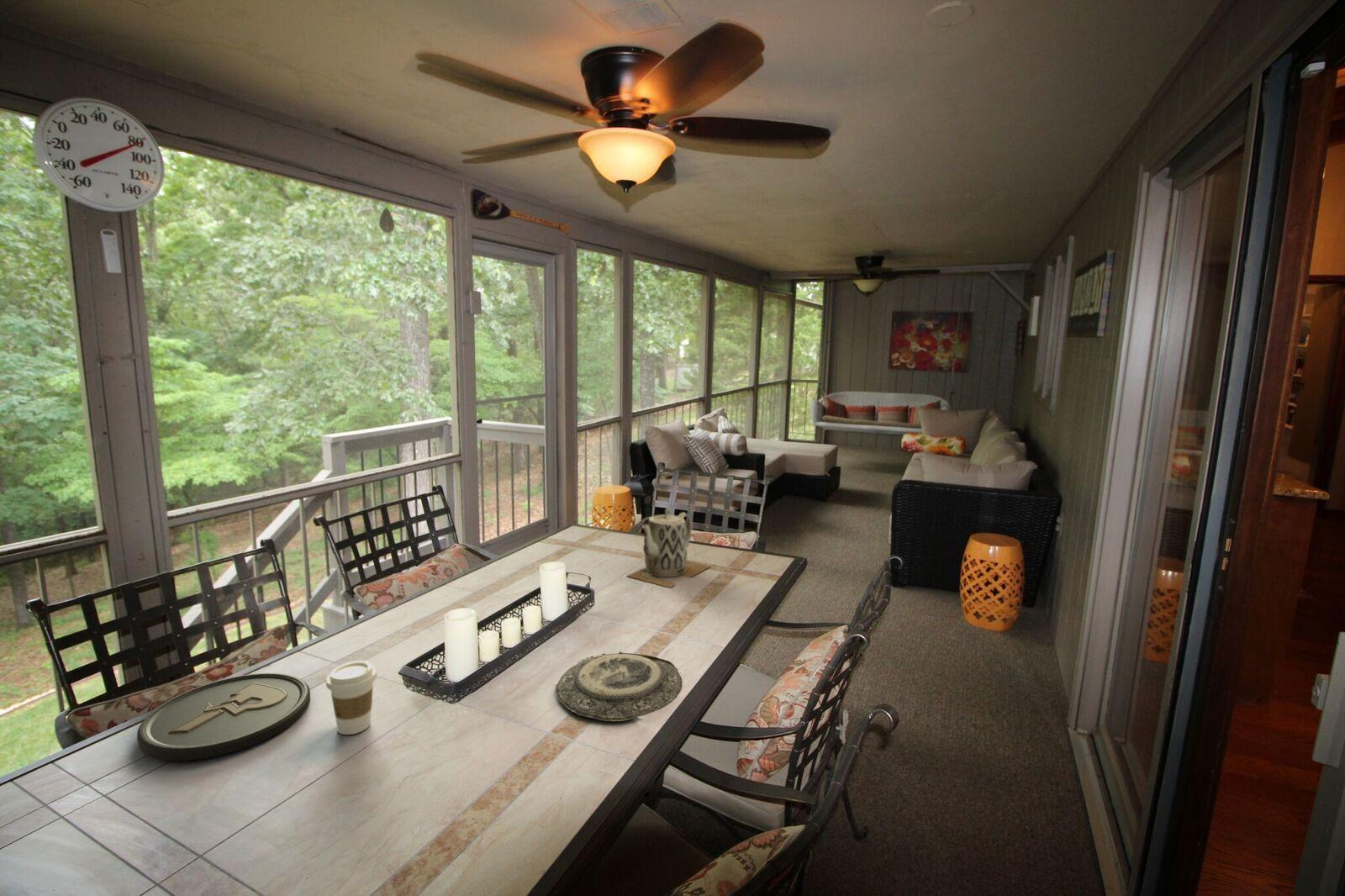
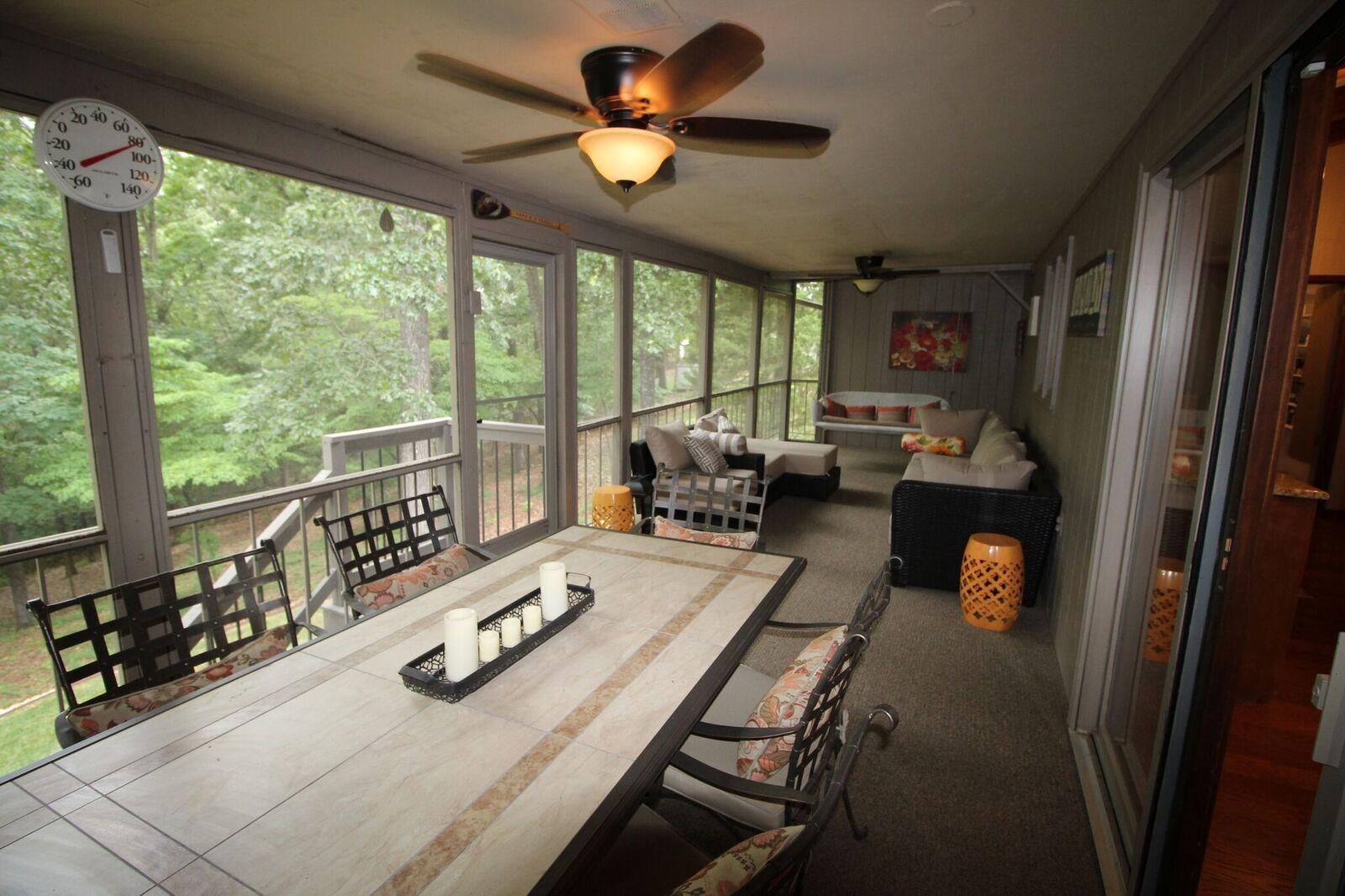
- plate (620, 677)
- coffee cup (352, 698)
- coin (229, 712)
- teapot (670, 540)
